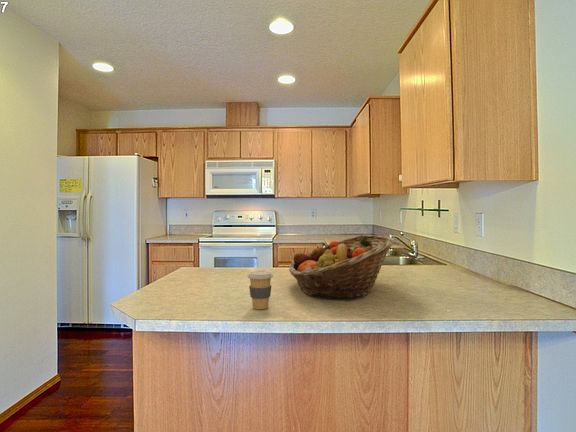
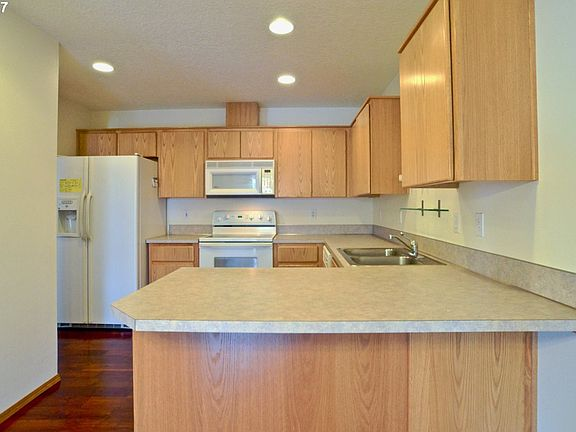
- coffee cup (260, 290)
- fruit basket (339, 262)
